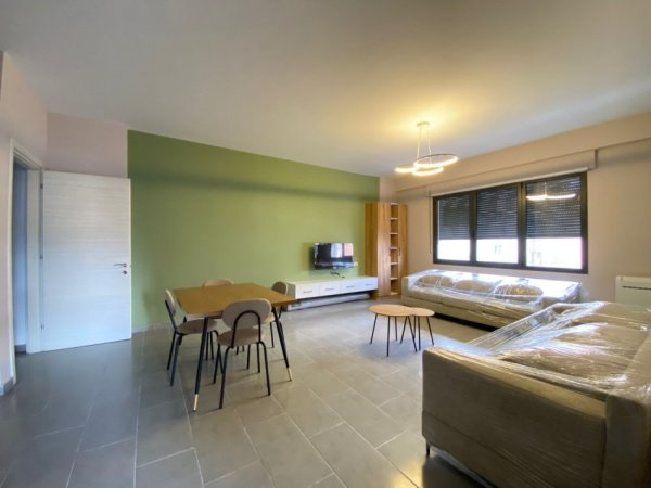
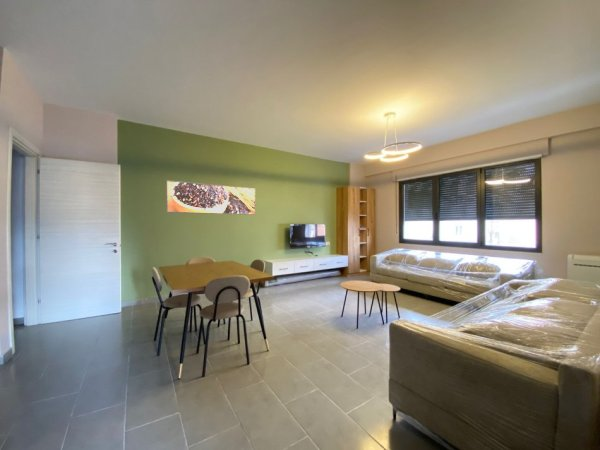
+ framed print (215, 199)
